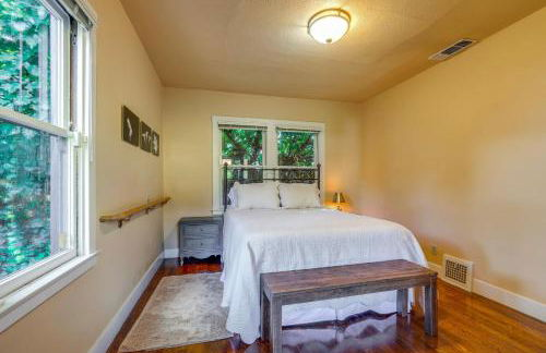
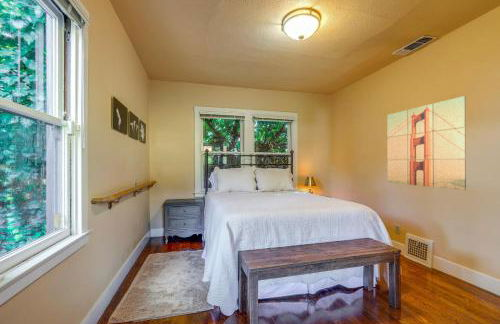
+ wall art (420, 146)
